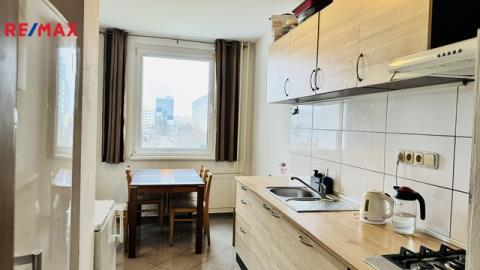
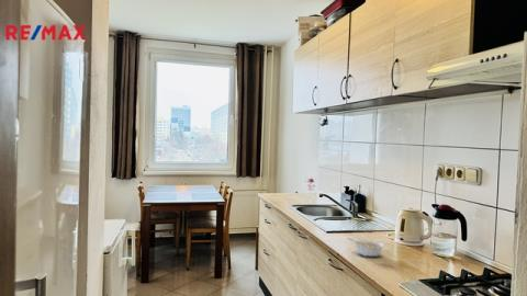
+ legume (367, 247)
